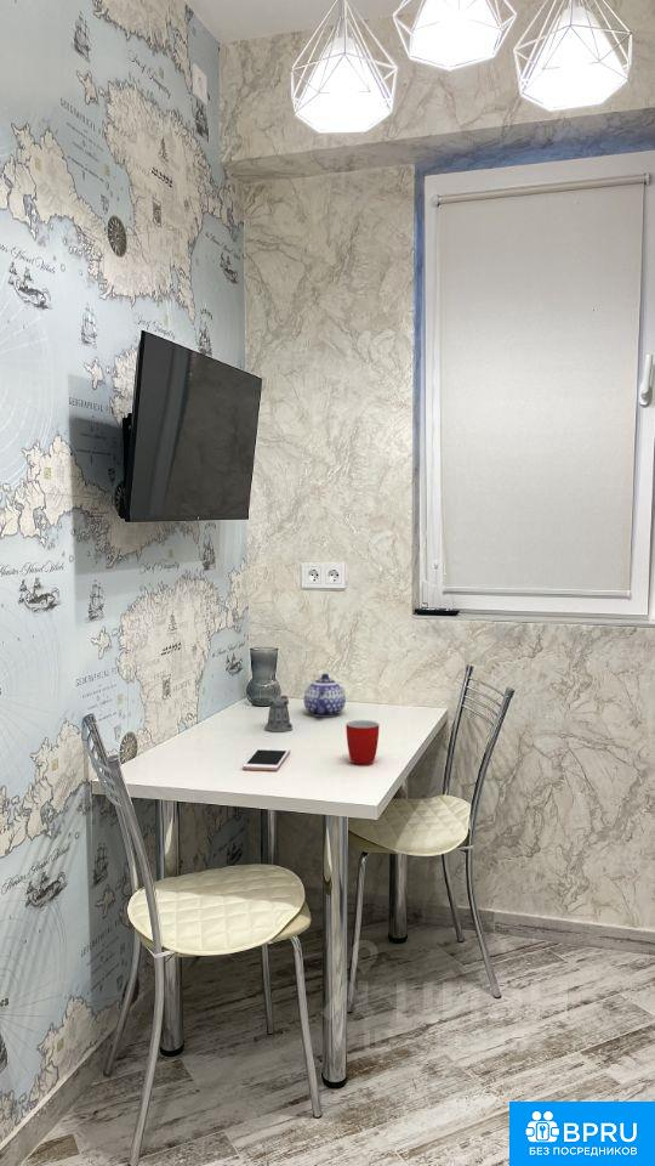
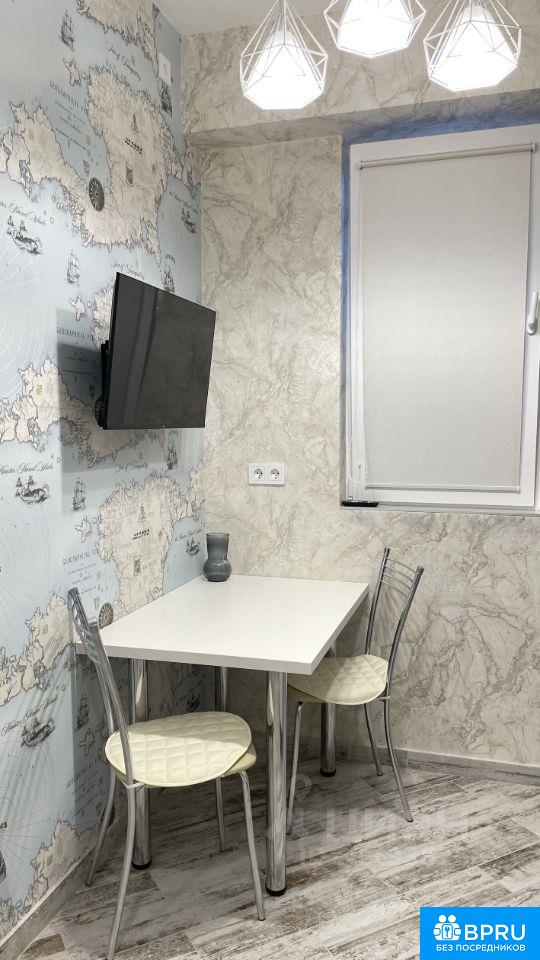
- cell phone (267, 758)
- mug (364, 741)
- pepper shaker (275, 712)
- teapot (324, 694)
